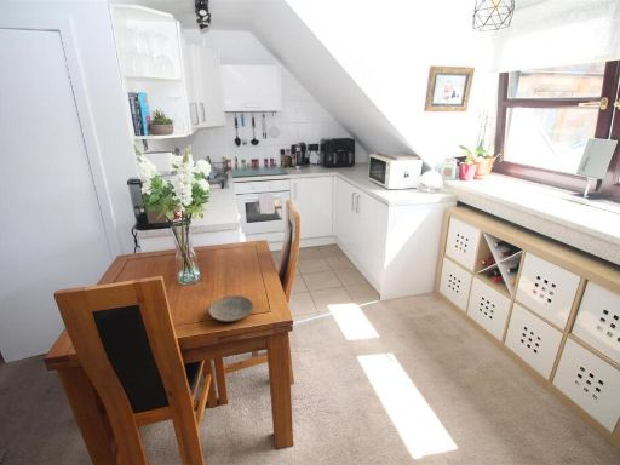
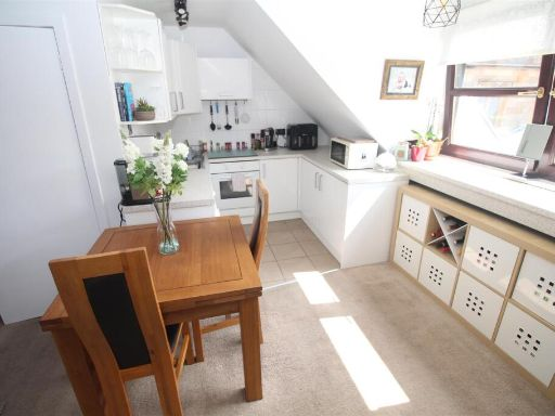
- plate (231, 310)
